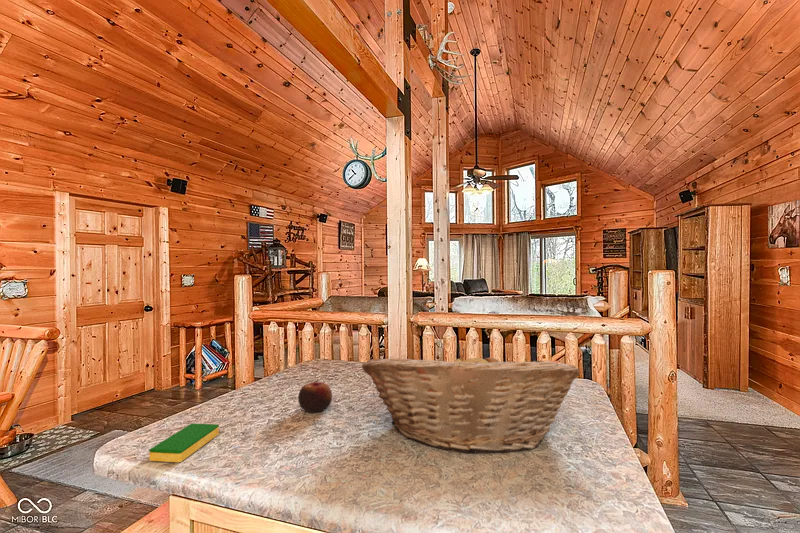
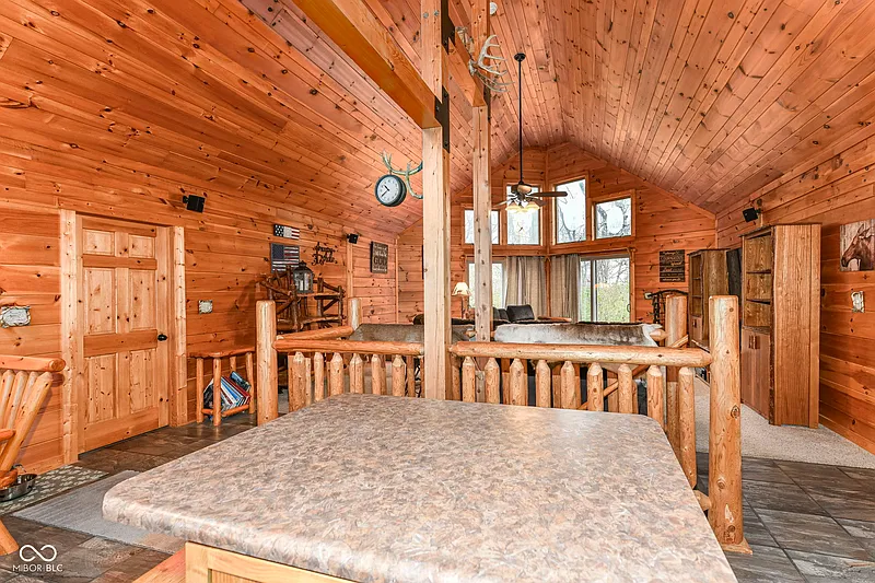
- dish sponge (186, 441)
- fruit basket (465, 386)
- apple (315, 395)
